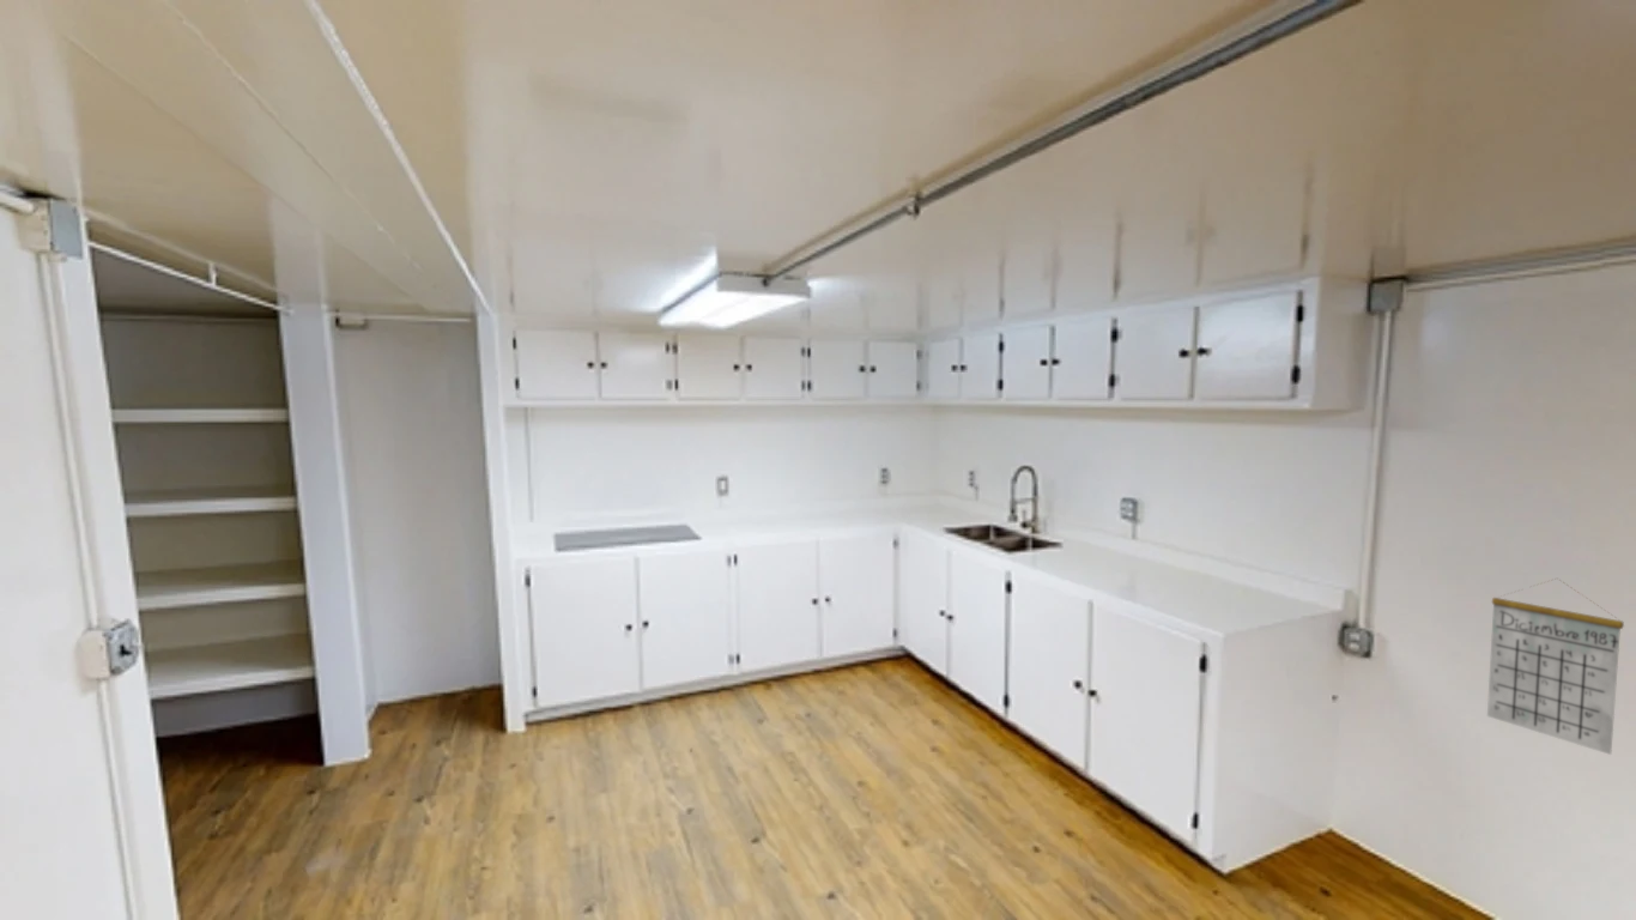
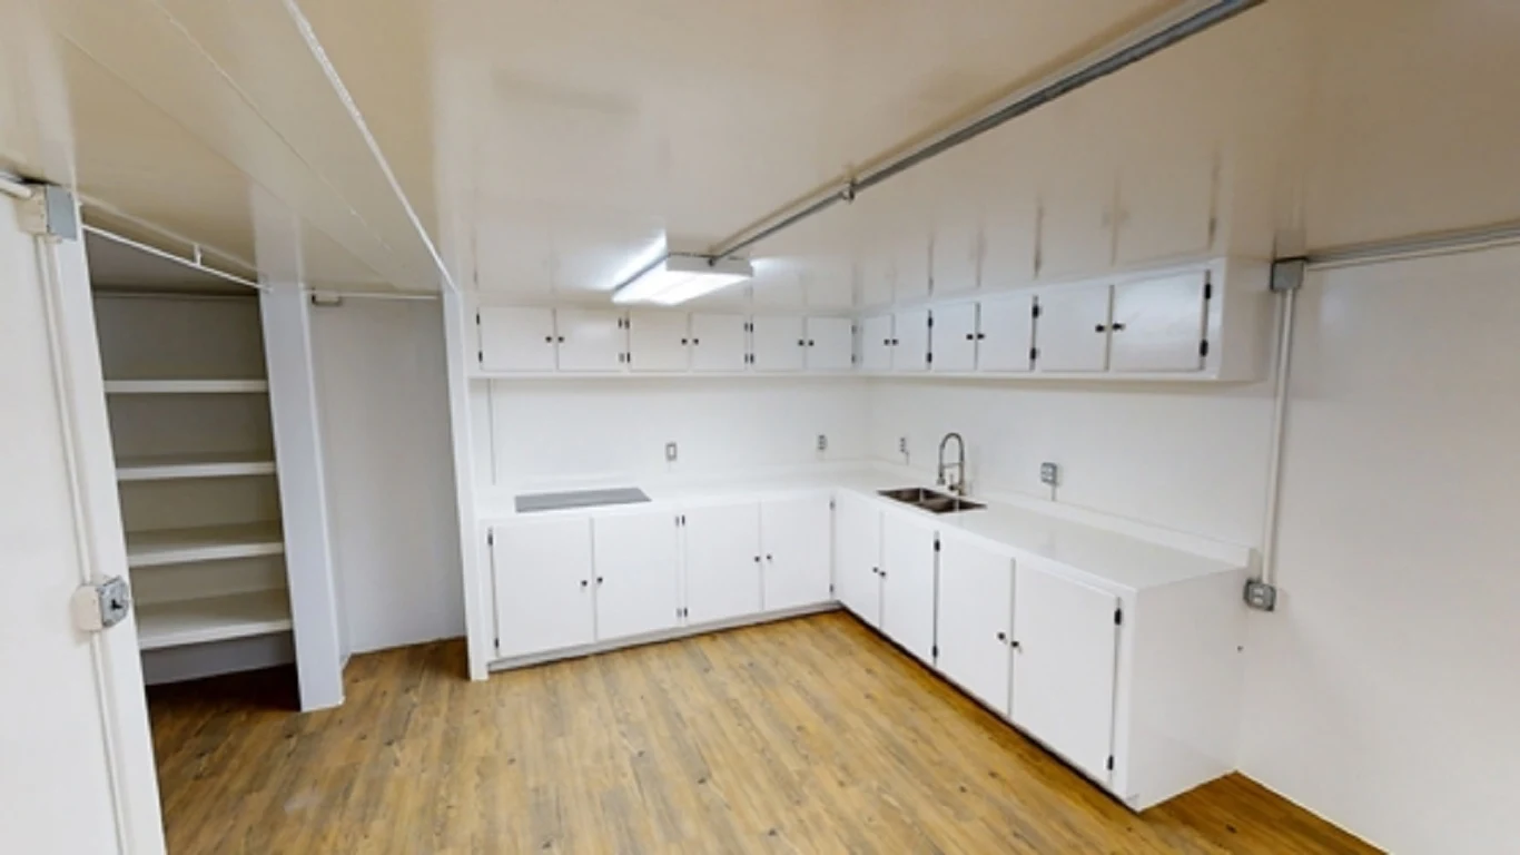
- calendar (1551, 656)
